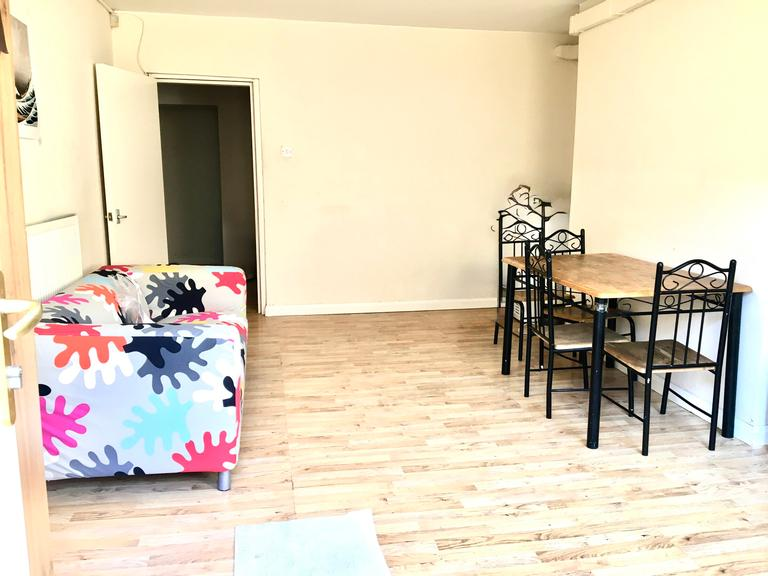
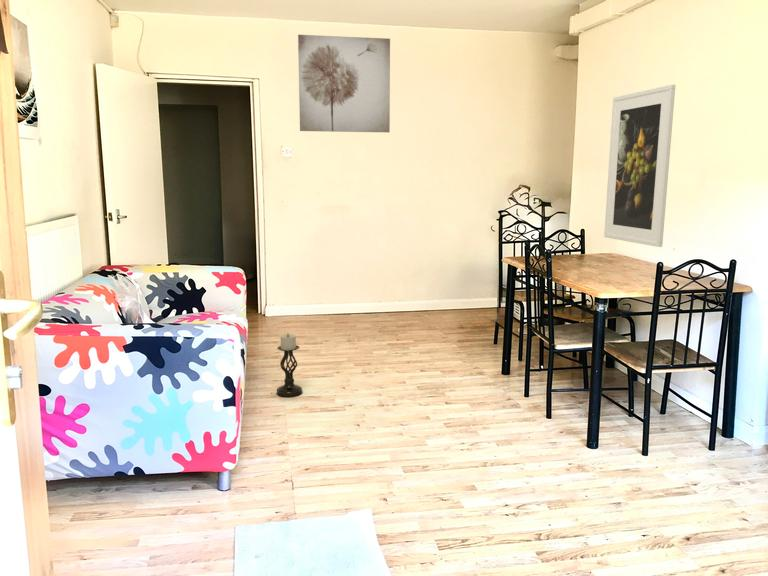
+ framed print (636, 168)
+ candle holder (288, 363)
+ wall art (344, 84)
